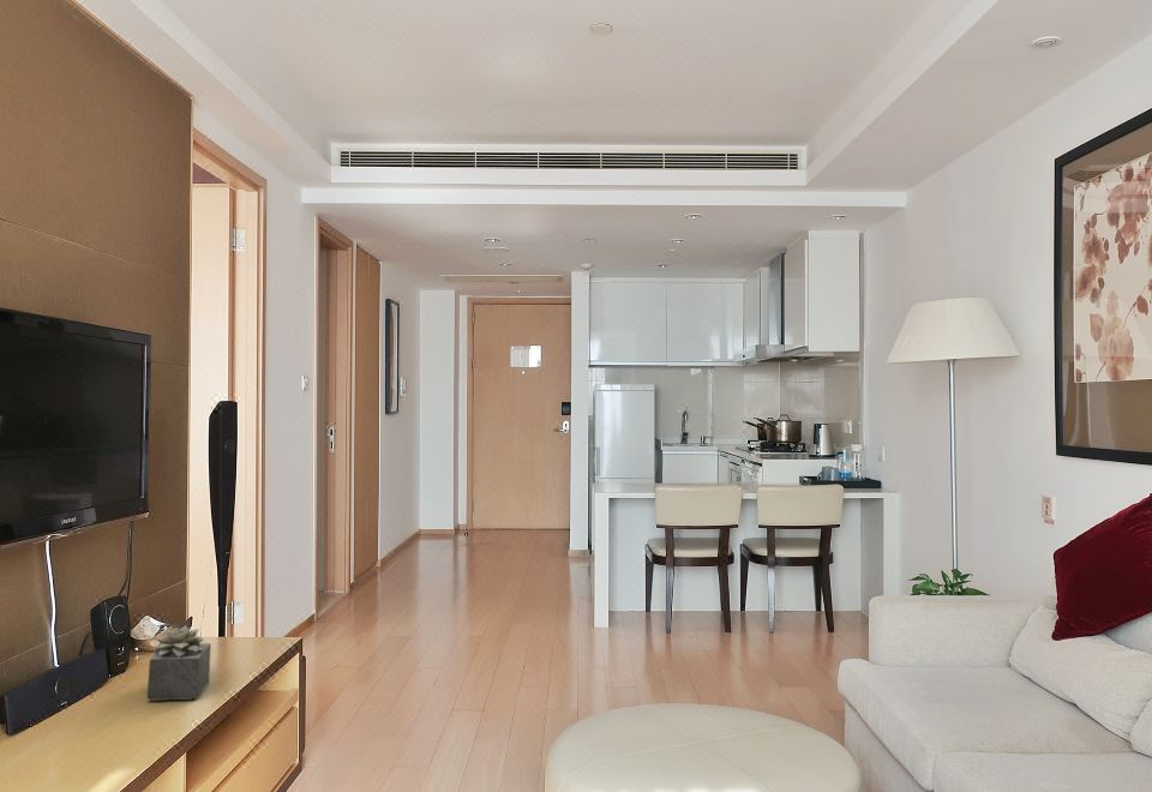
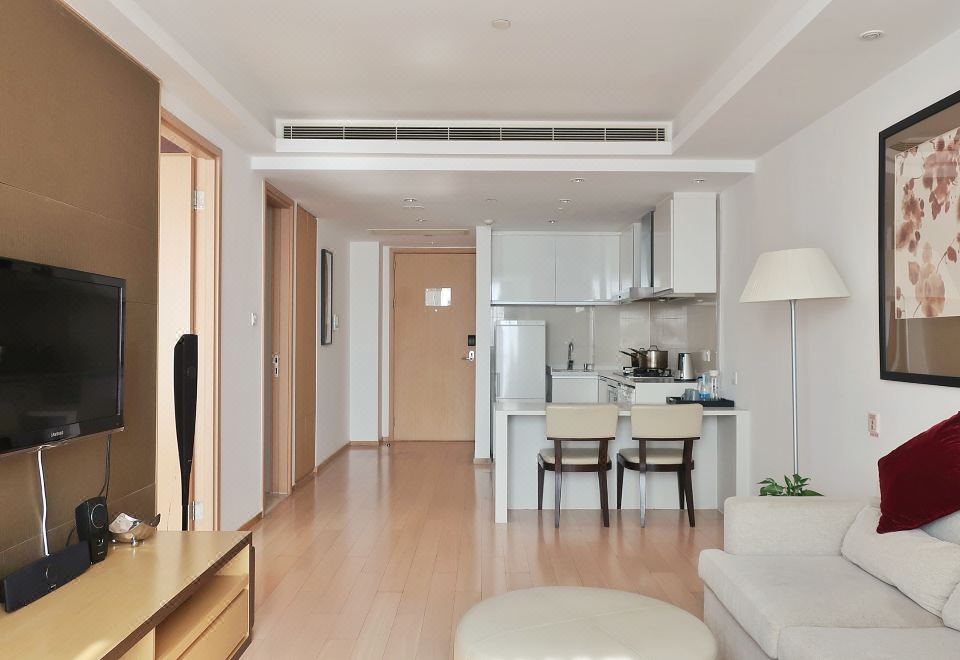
- succulent plant (179, 659)
